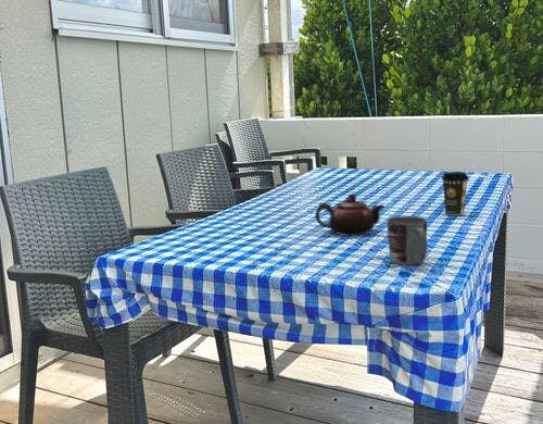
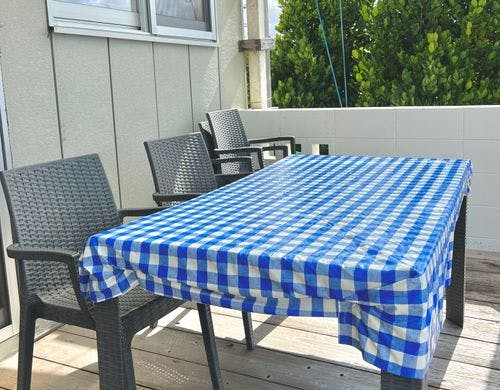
- mug (411, 241)
- coffee cup (454, 194)
- teapot (350, 212)
